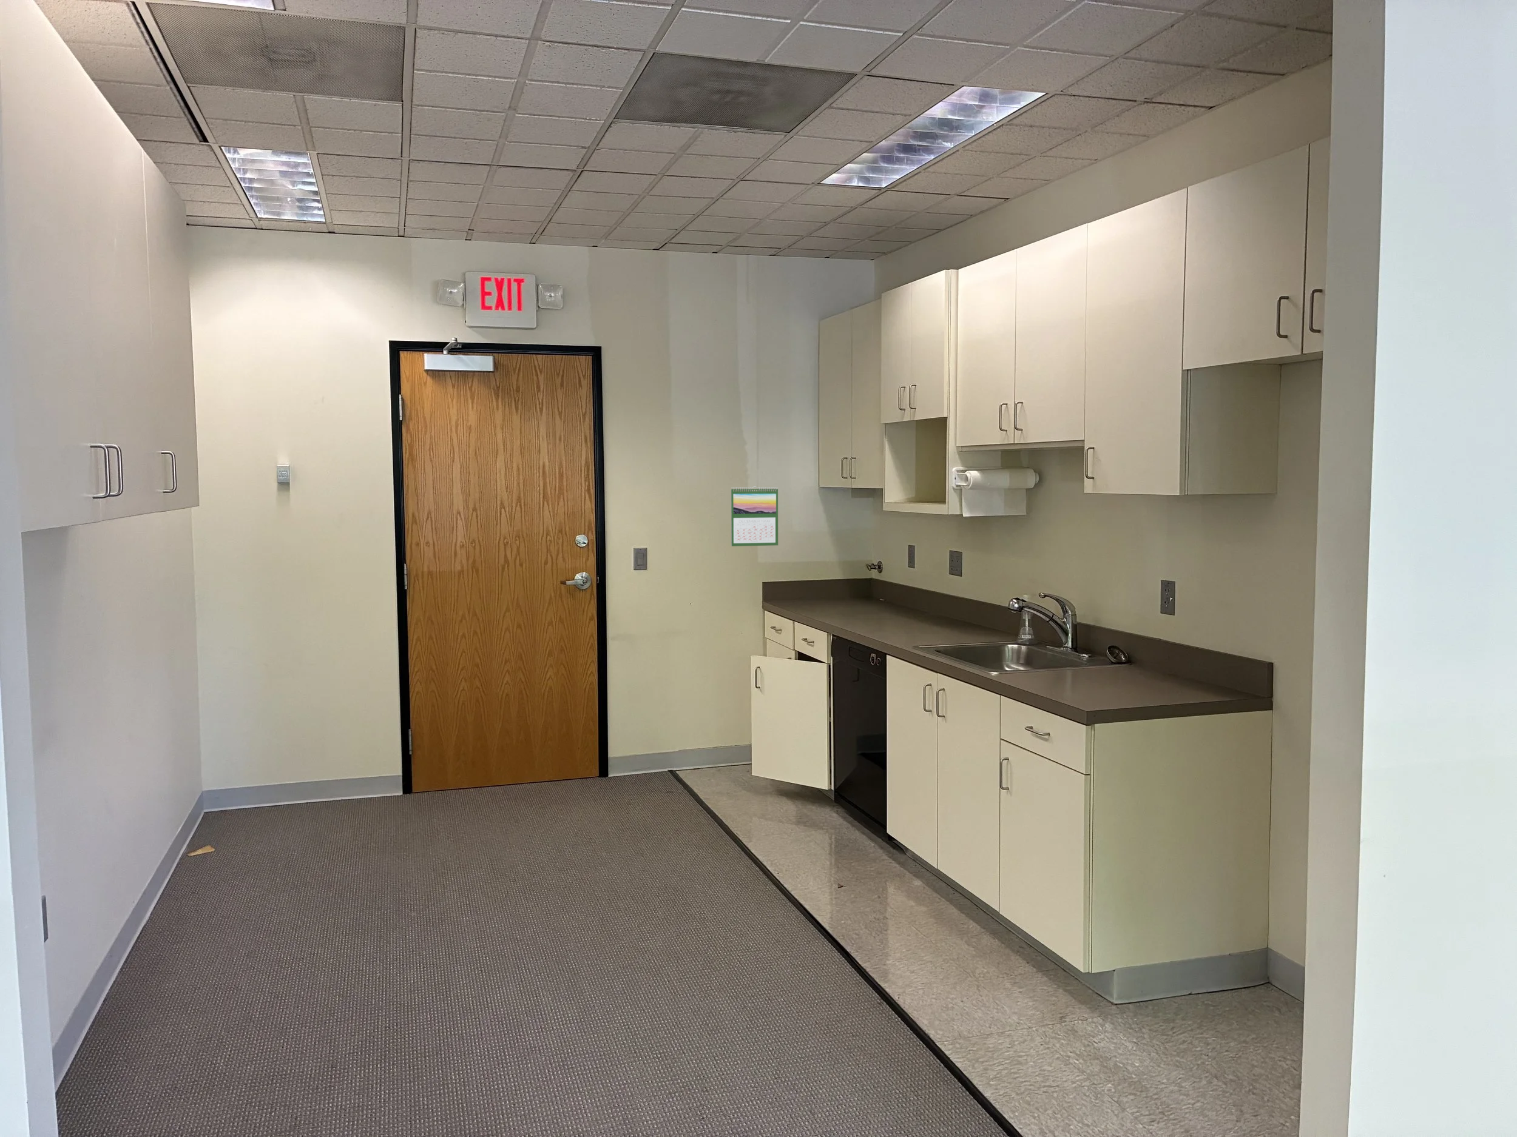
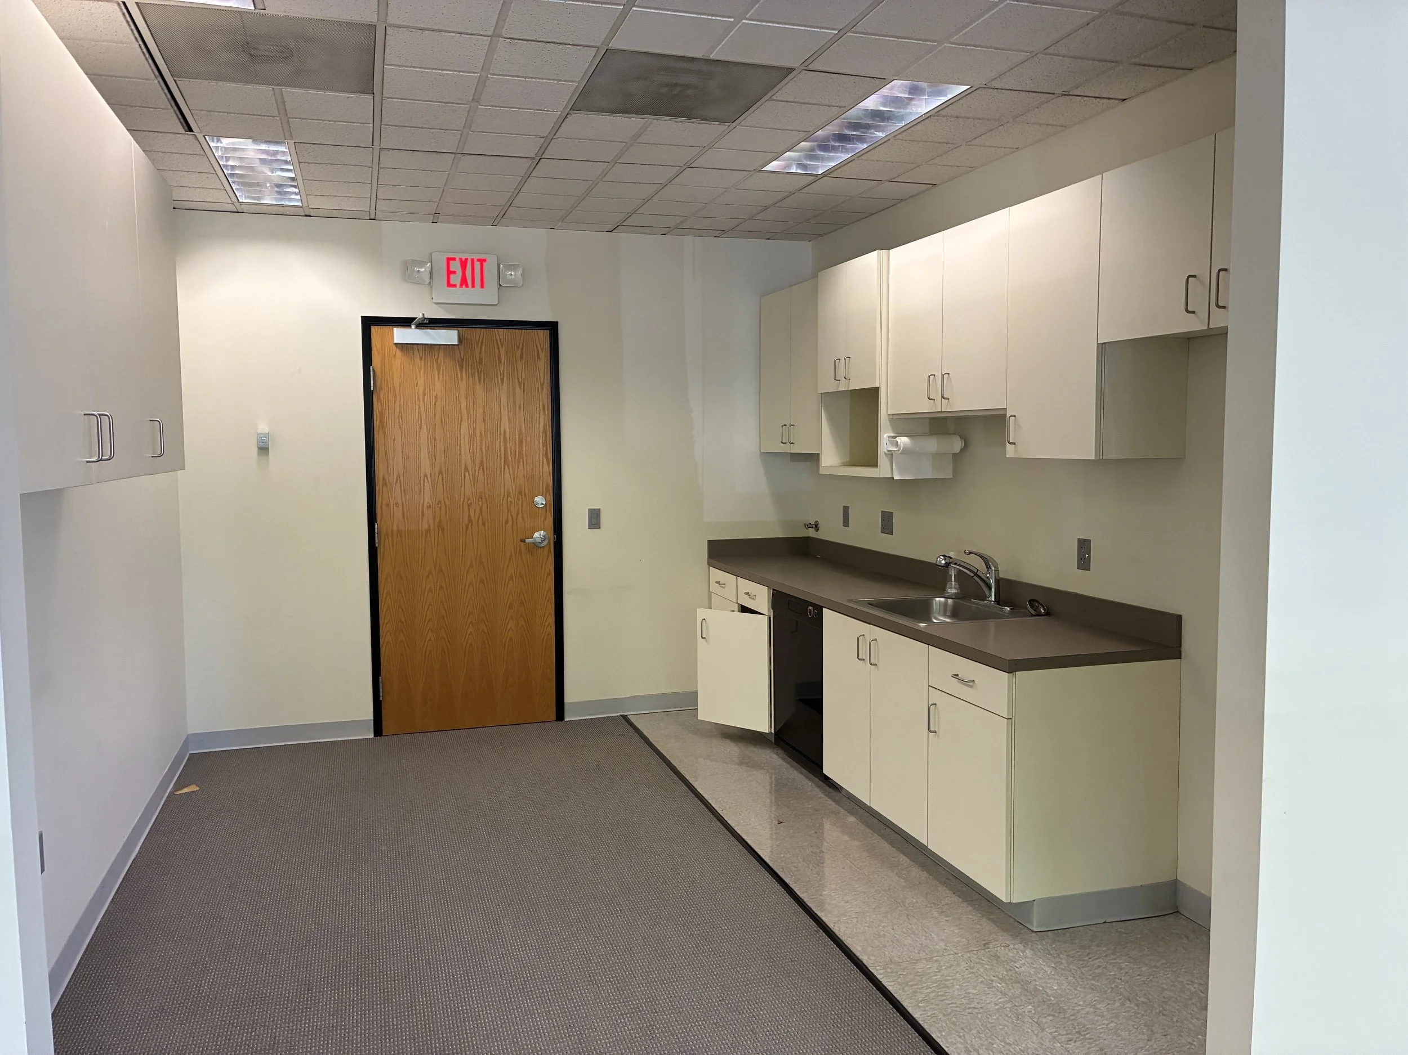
- calendar (754, 516)
